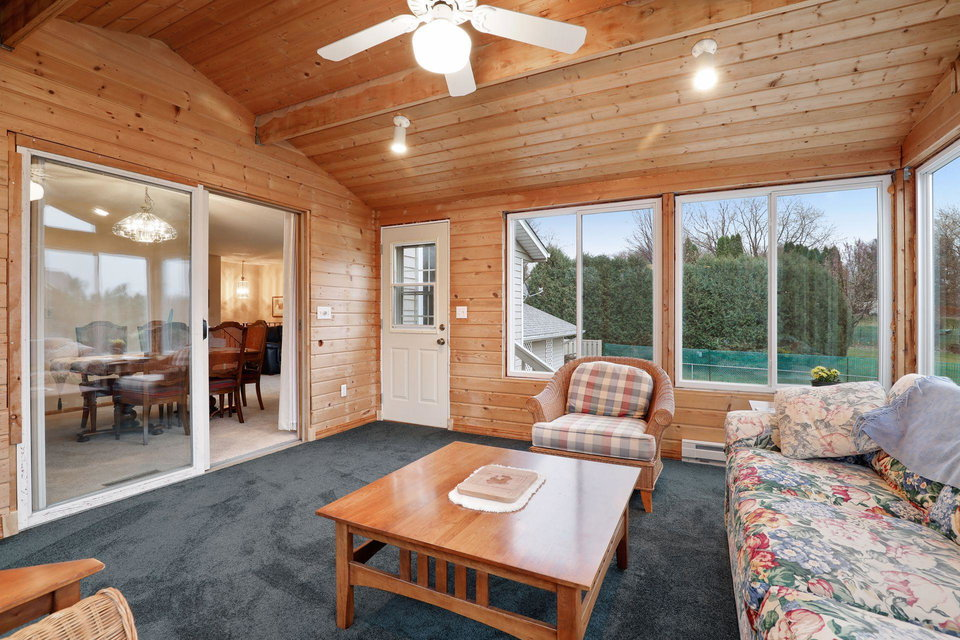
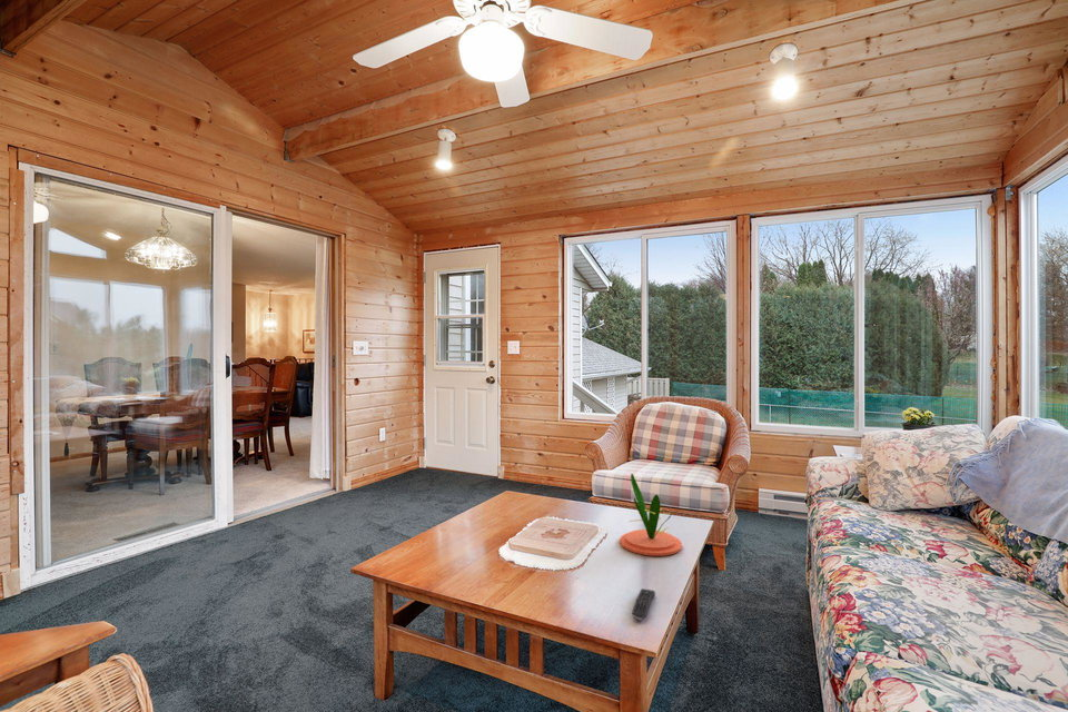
+ plant (651, 511)
+ remote control (643, 603)
